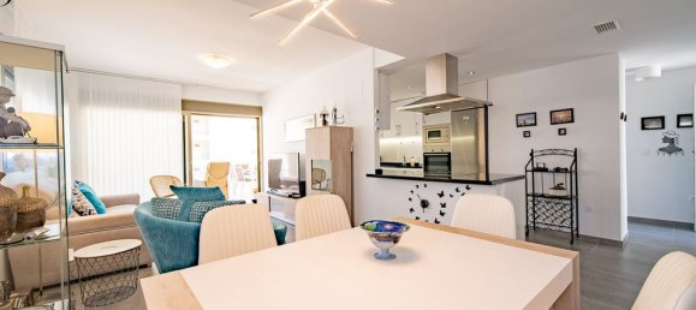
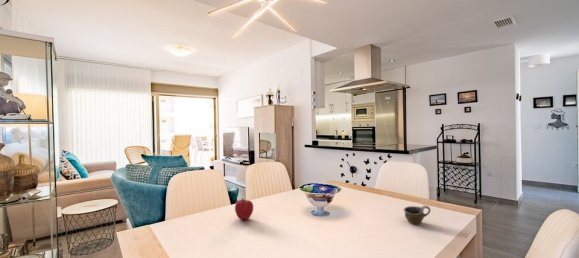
+ cup (415, 213)
+ fruit (244, 208)
